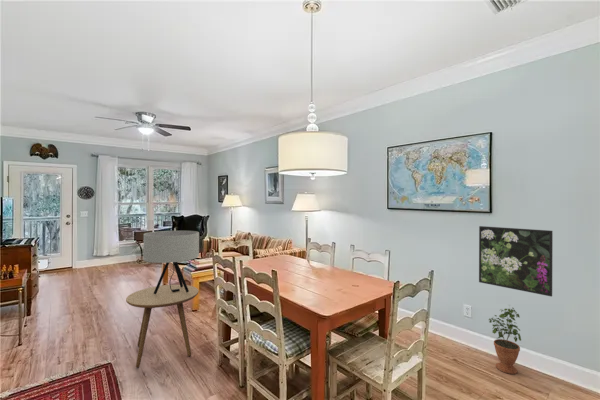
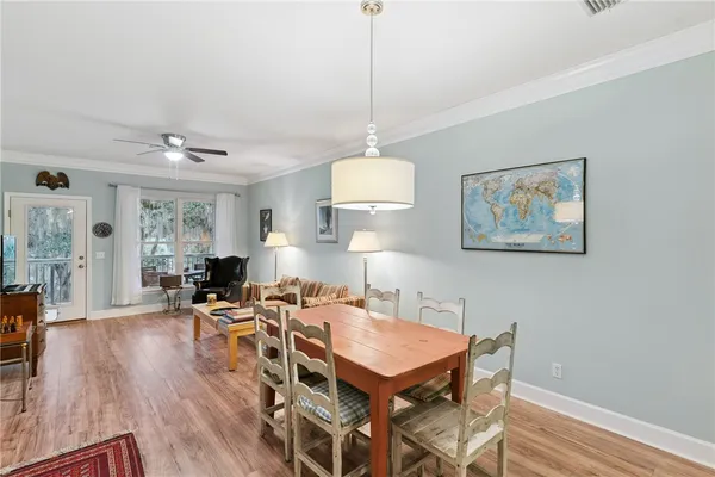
- potted plant (503, 335)
- side table (149, 318)
- table lamp (171, 261)
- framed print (512, 258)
